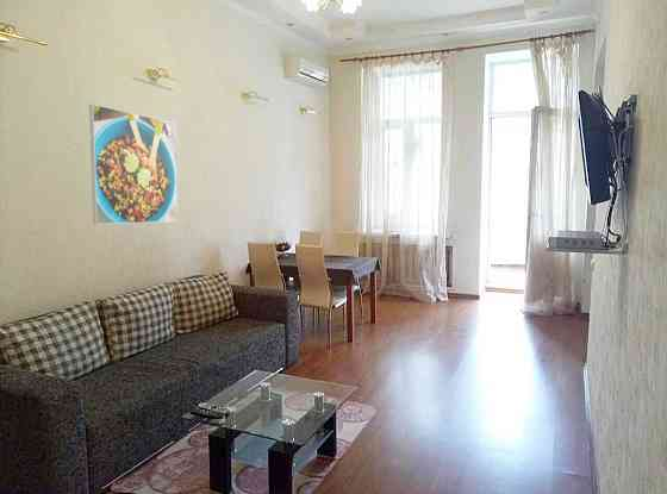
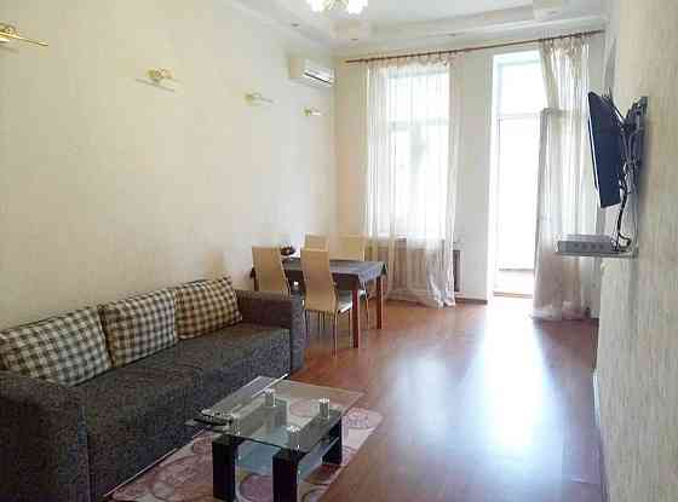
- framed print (138, 169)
